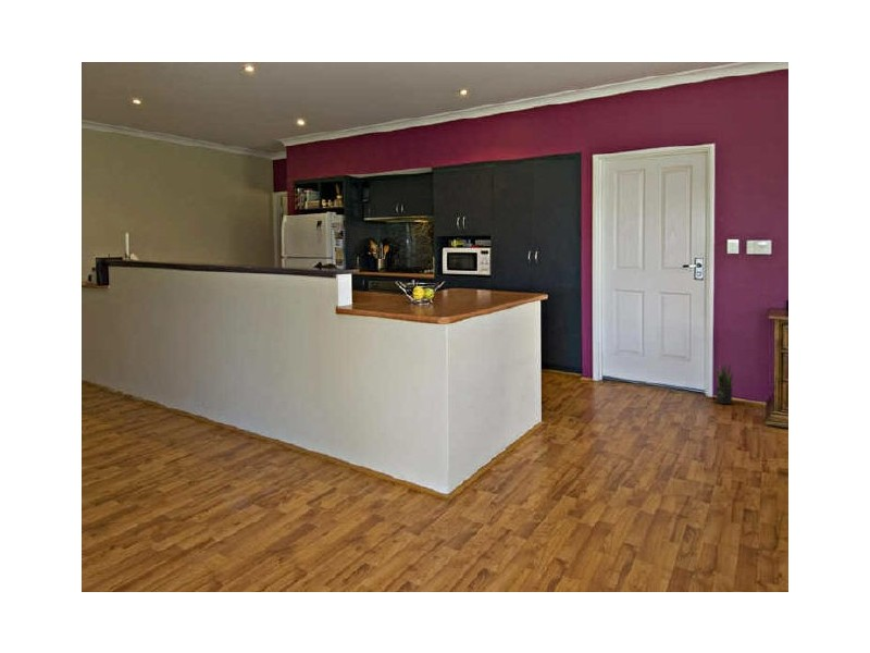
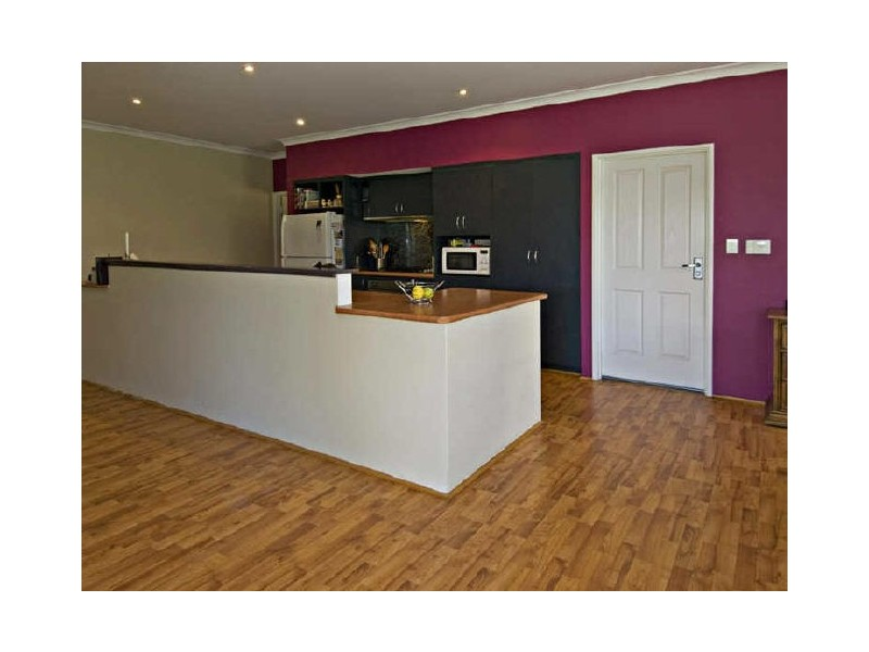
- potted plant (724, 382)
